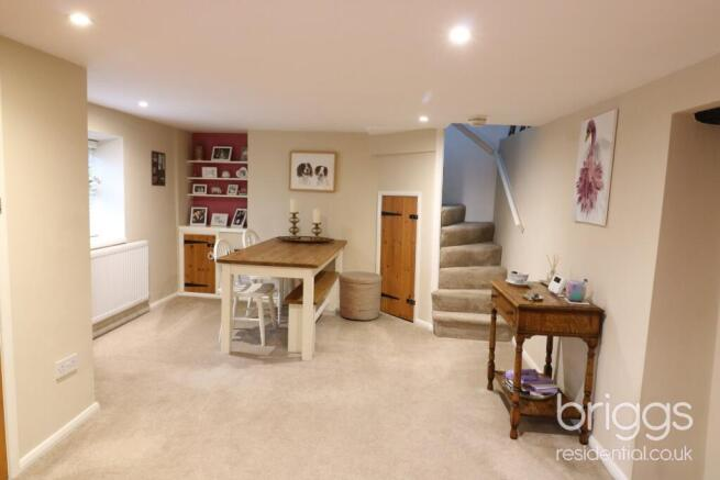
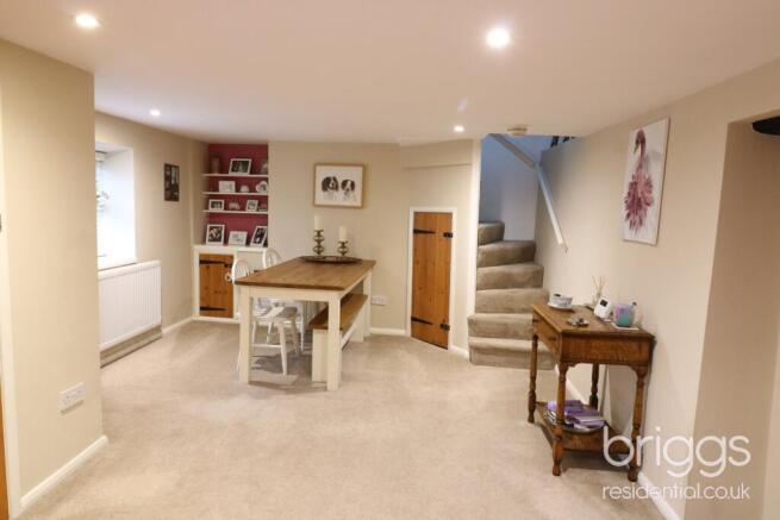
- basket (359, 294)
